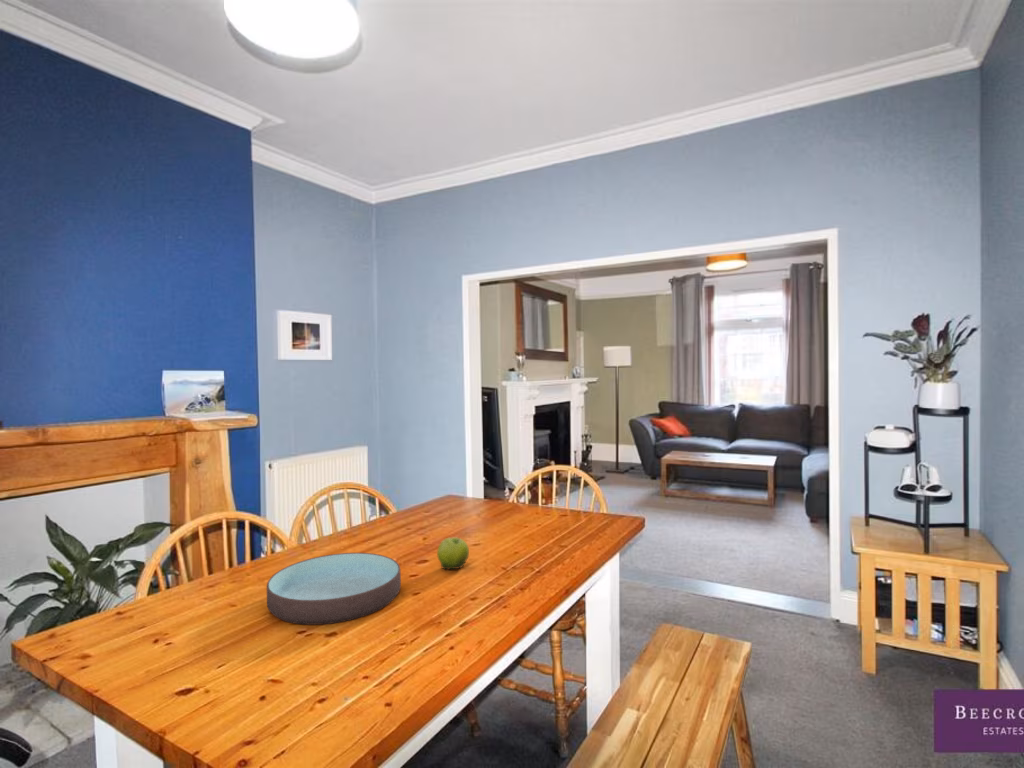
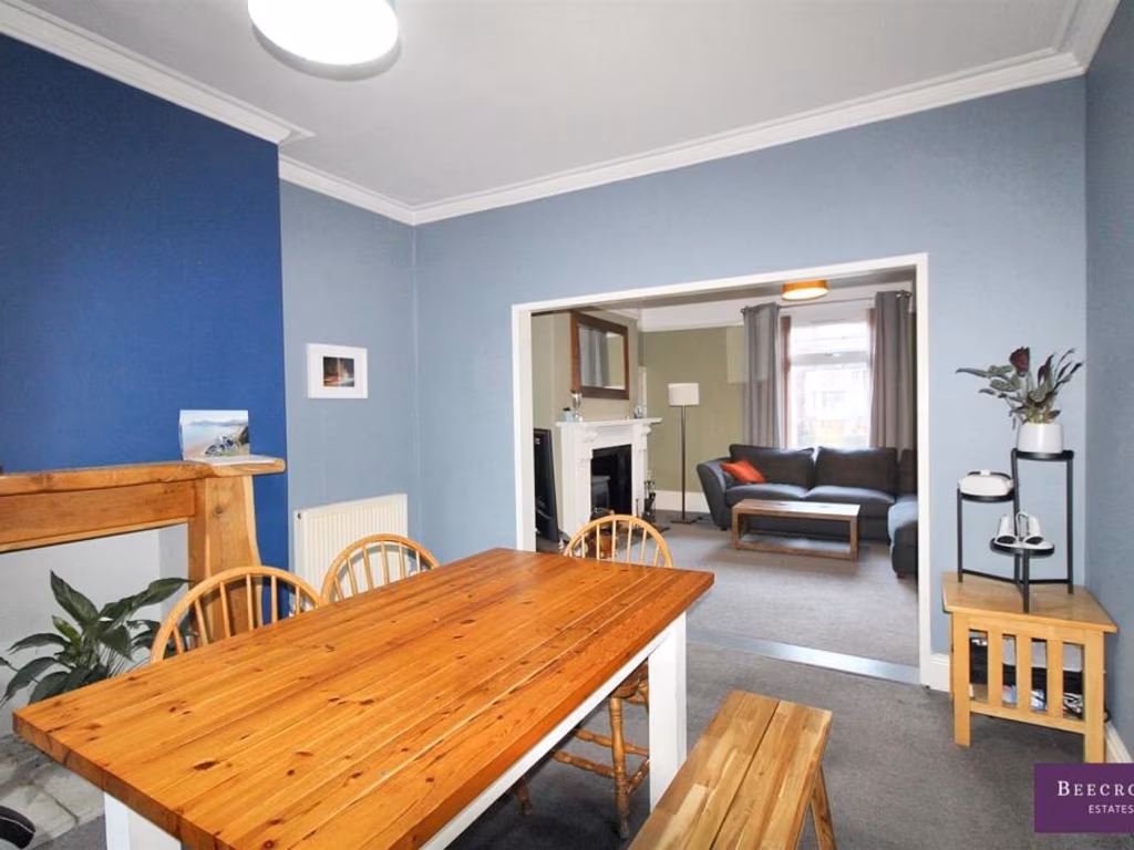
- fruit (453, 552)
- bowl (336, 585)
